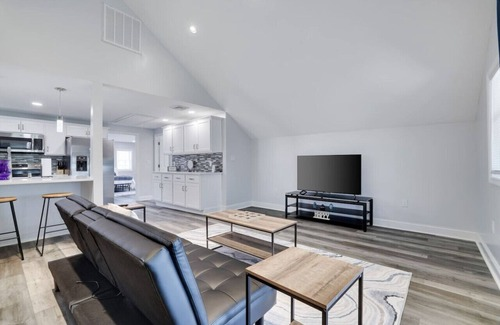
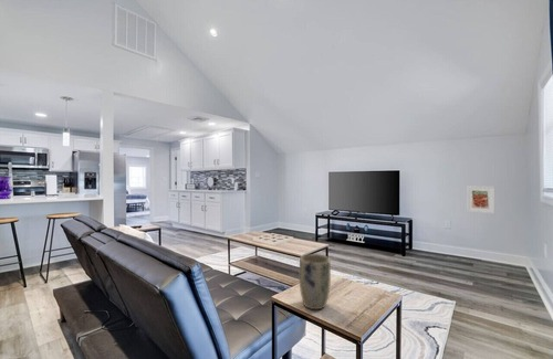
+ plant pot (314, 281)
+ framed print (480, 199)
